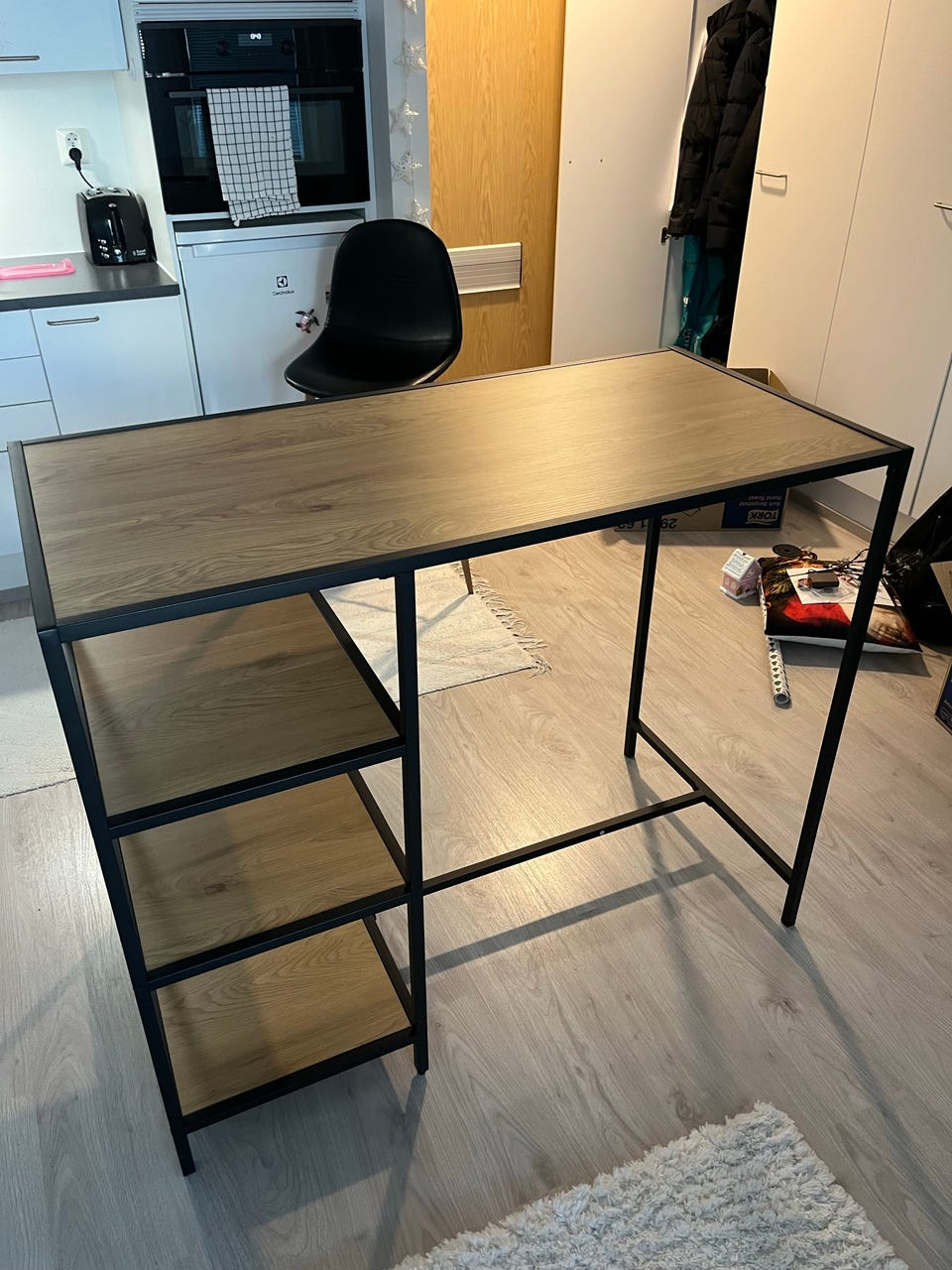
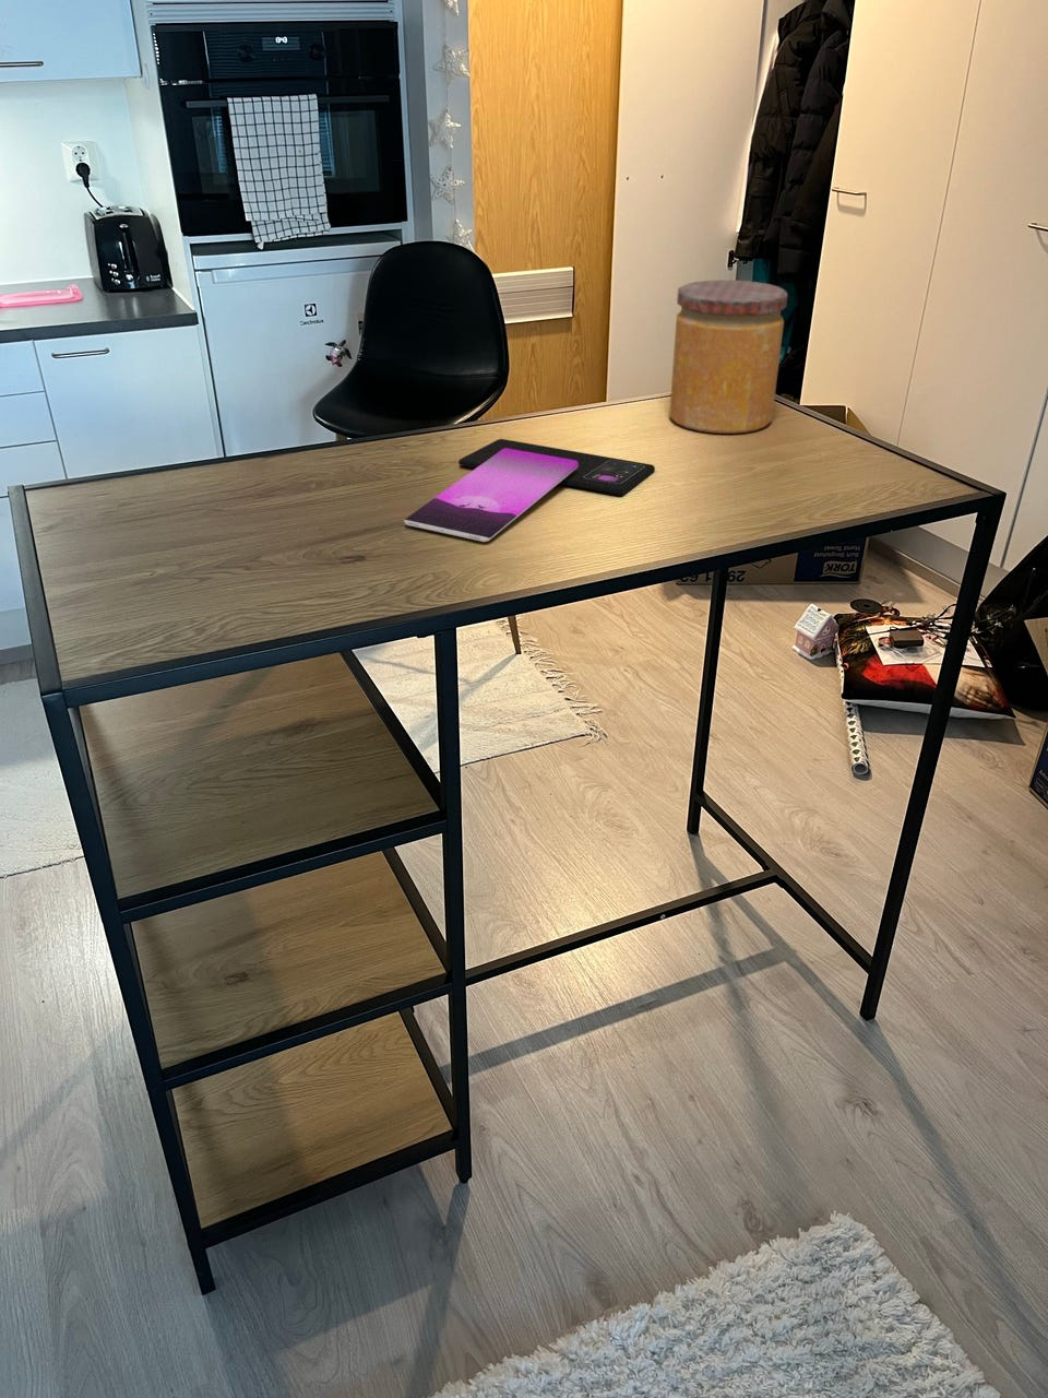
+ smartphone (518, 483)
+ jar (725, 356)
